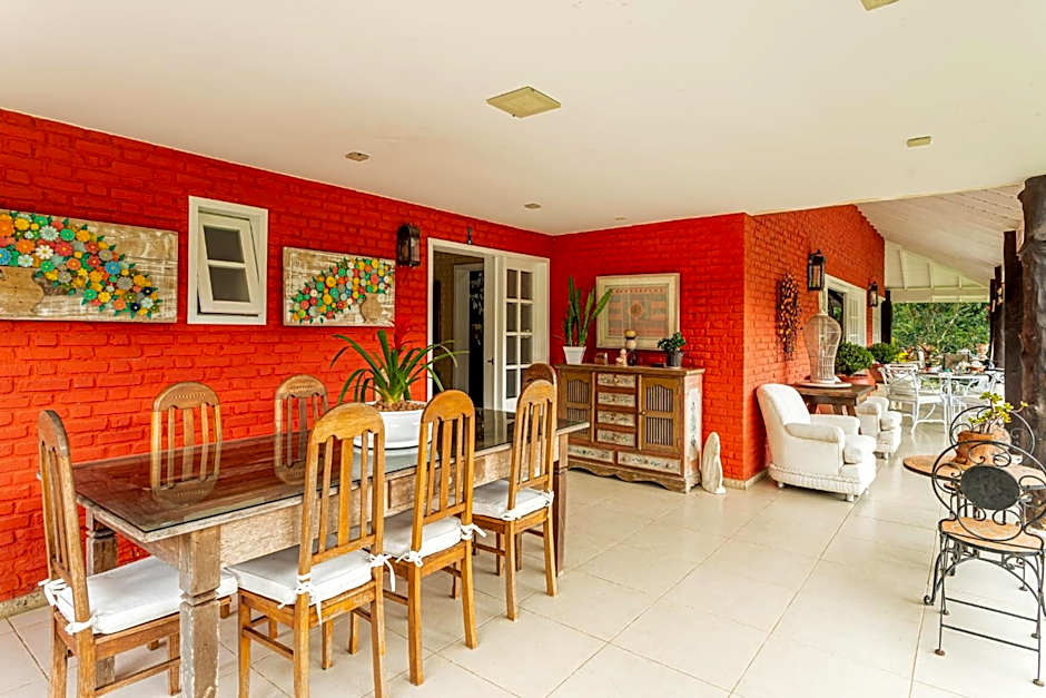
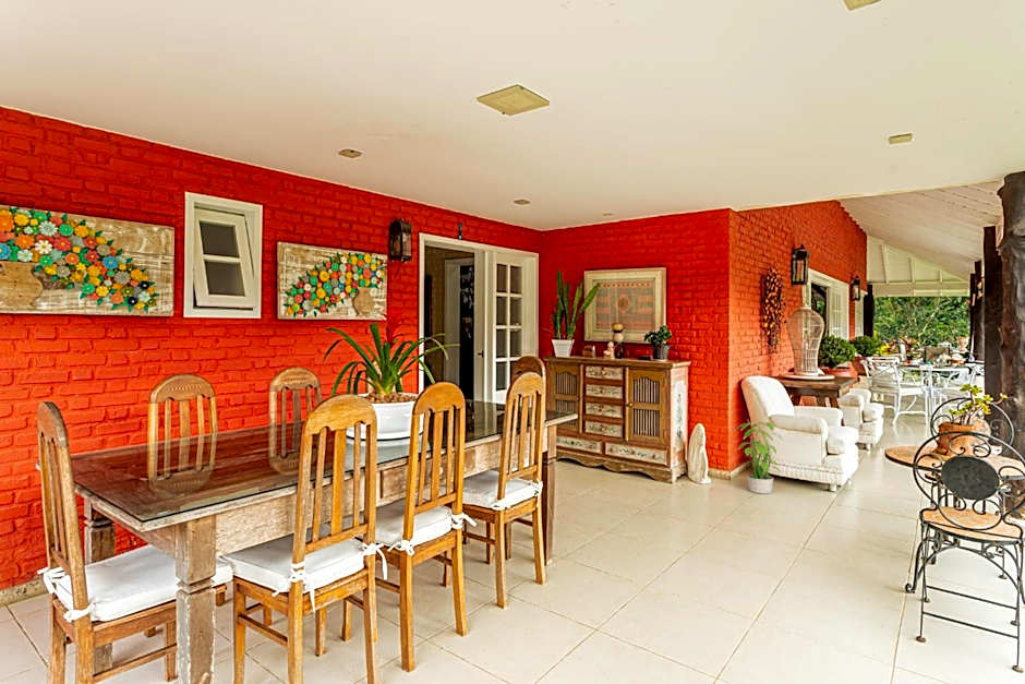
+ potted plant (755, 455)
